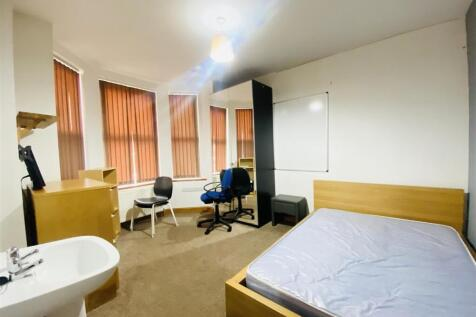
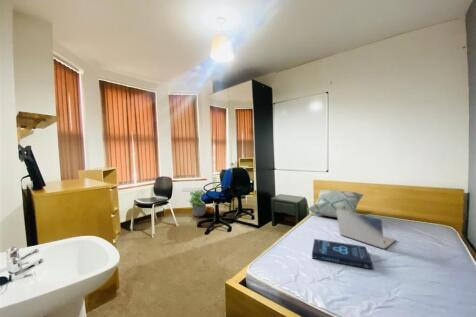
+ laptop (365, 224)
+ decorative pillow (336, 203)
+ book (339, 252)
+ potted plant (199, 202)
